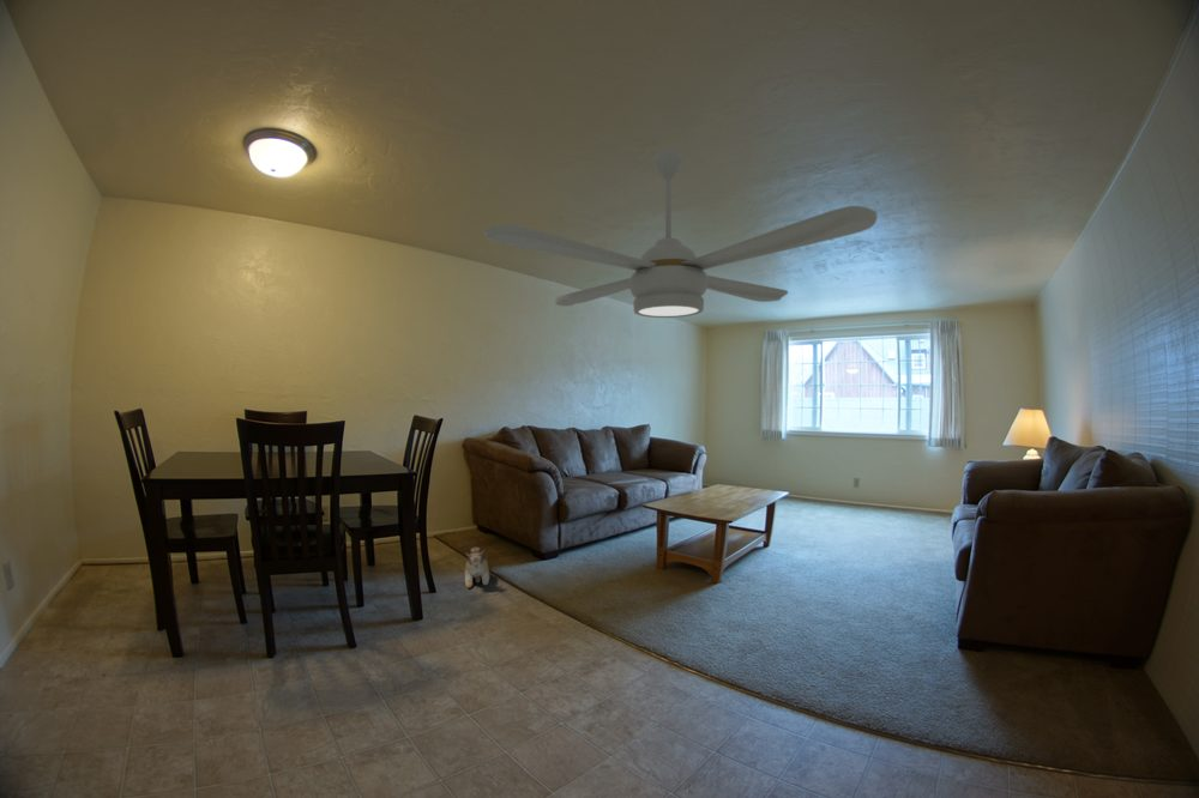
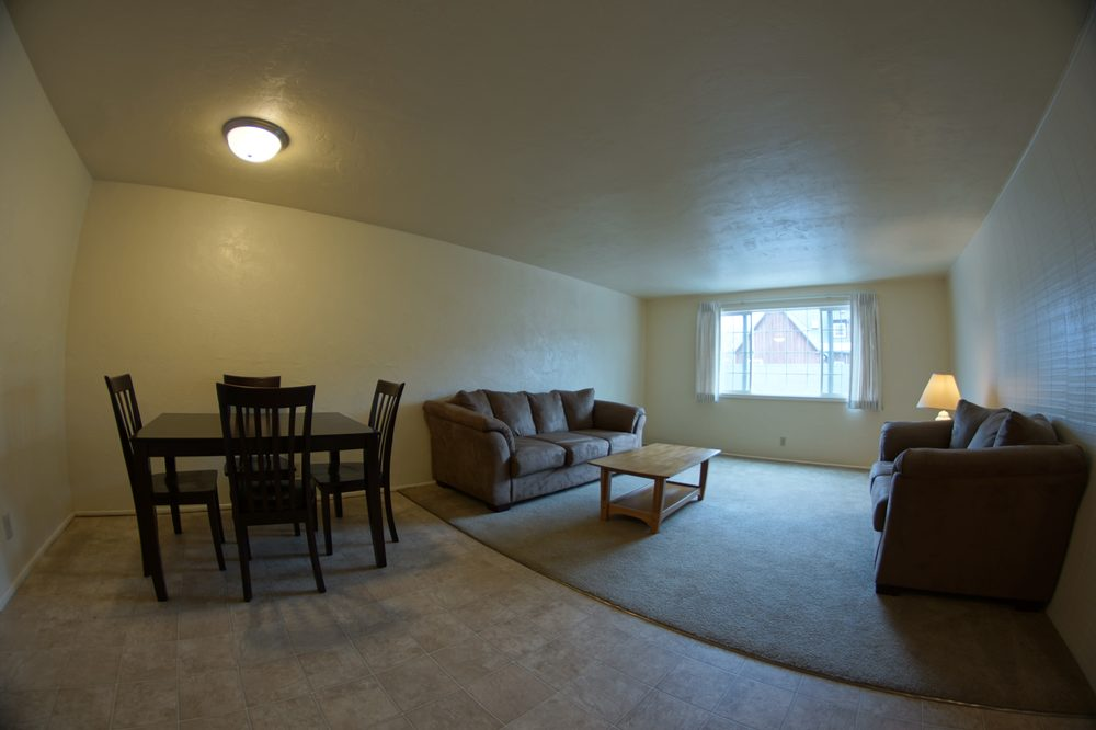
- ceiling fan (668, 234)
- plush toy (477, 561)
